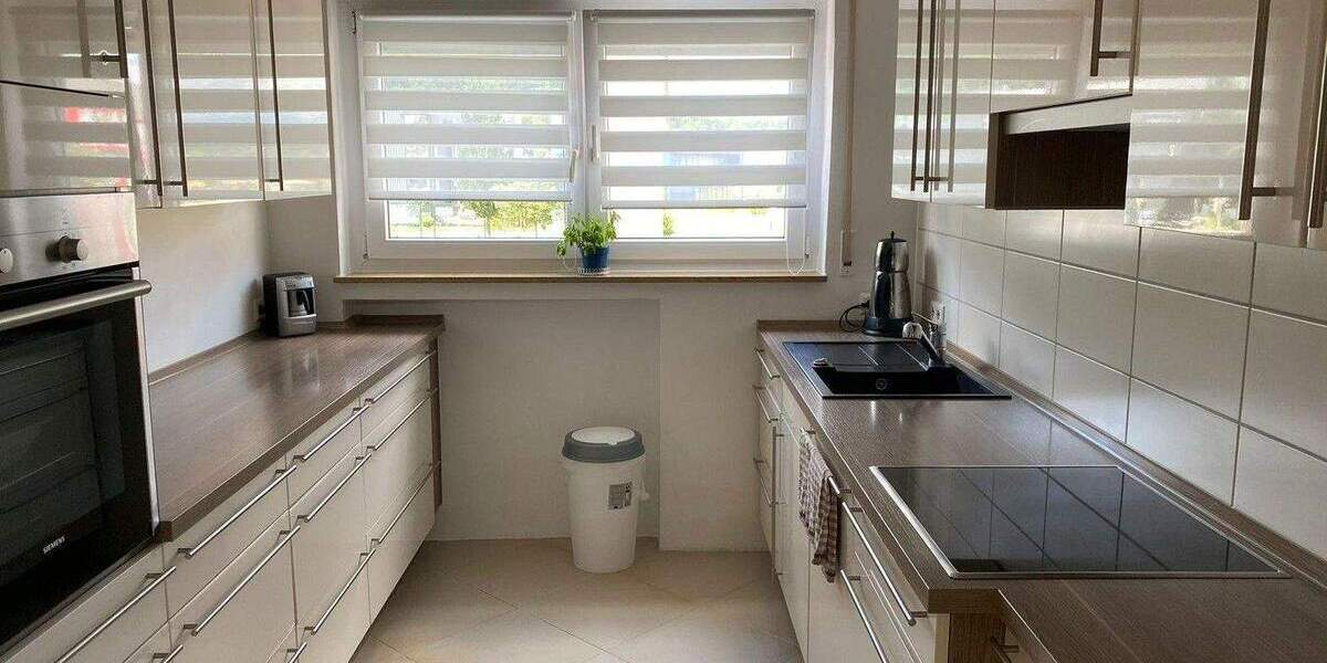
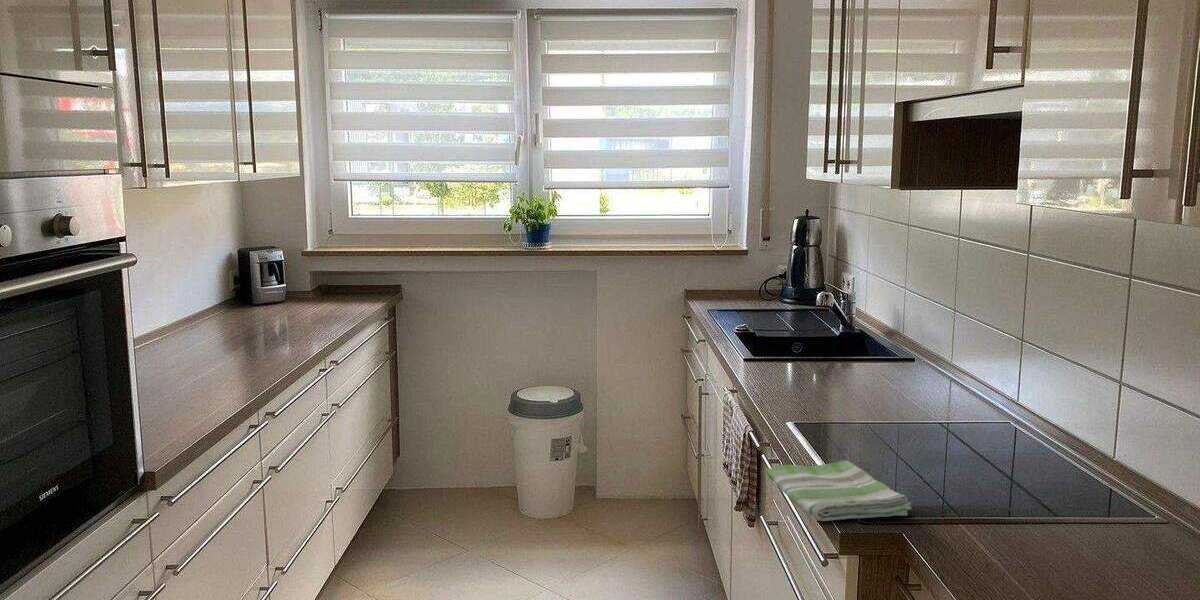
+ dish towel (833, 486)
